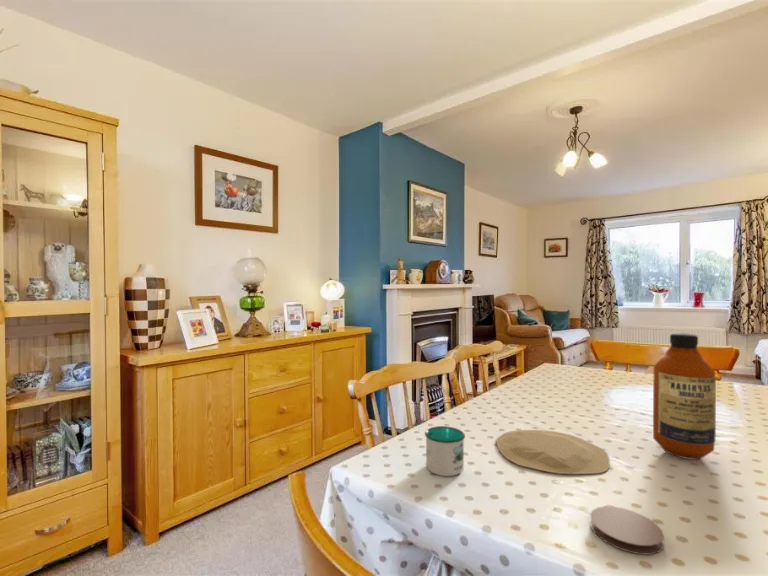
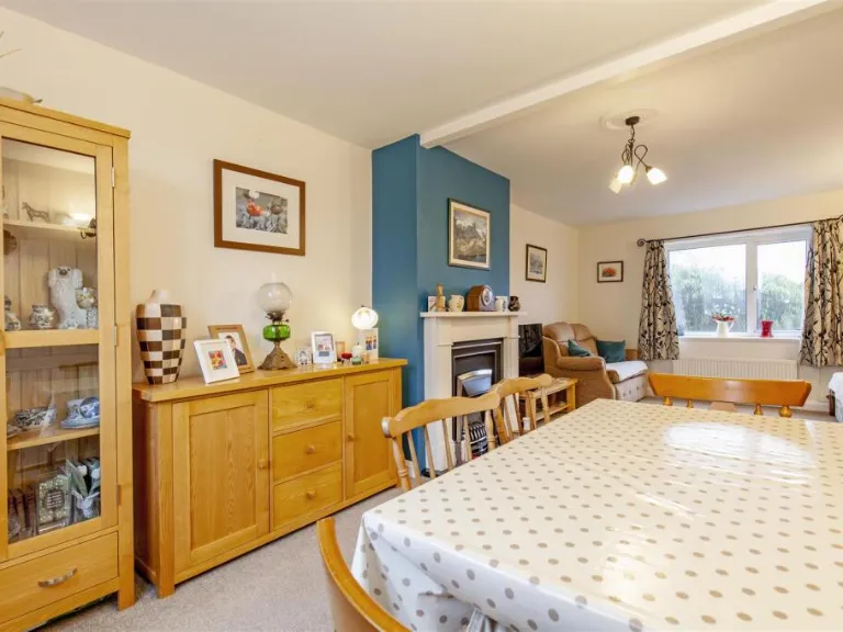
- coaster (625, 528)
- plate (550, 446)
- mug (447, 448)
- bottle (683, 393)
